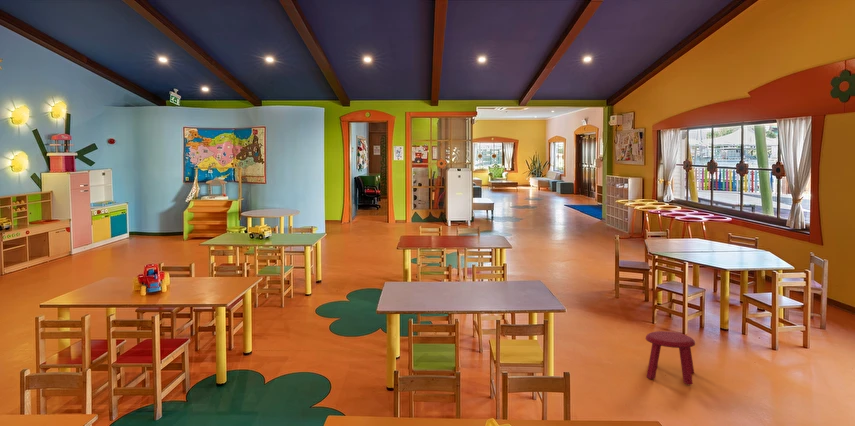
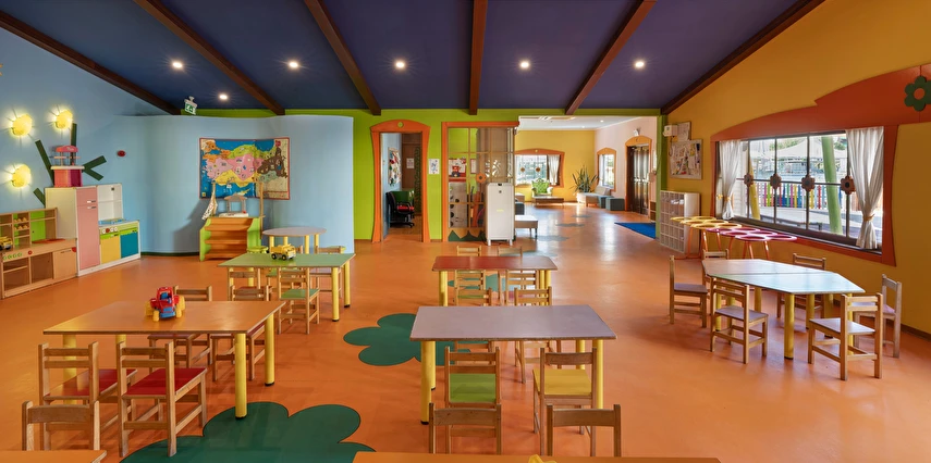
- stool (672, 347)
